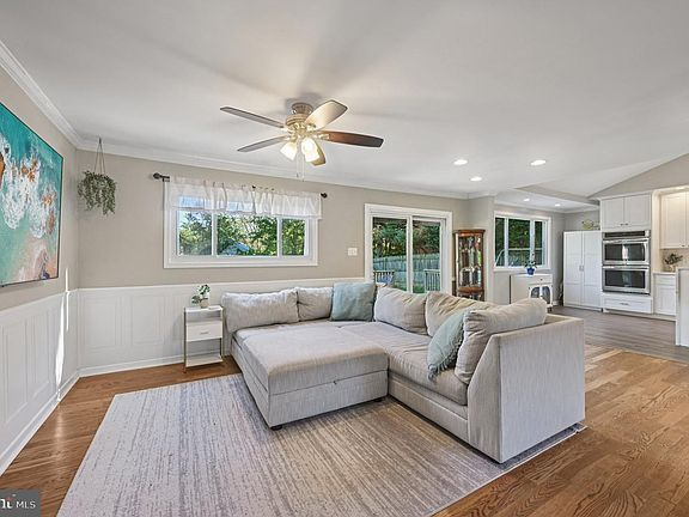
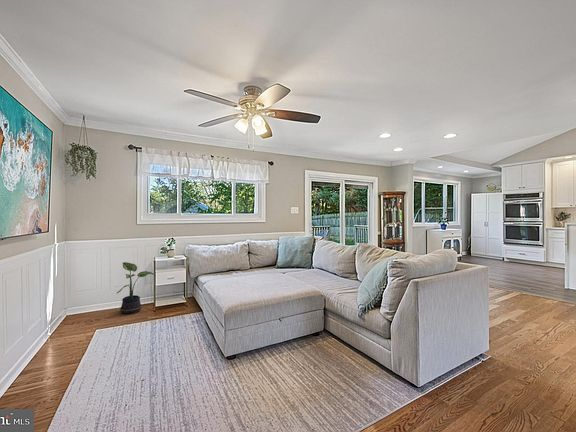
+ potted plant (133, 286)
